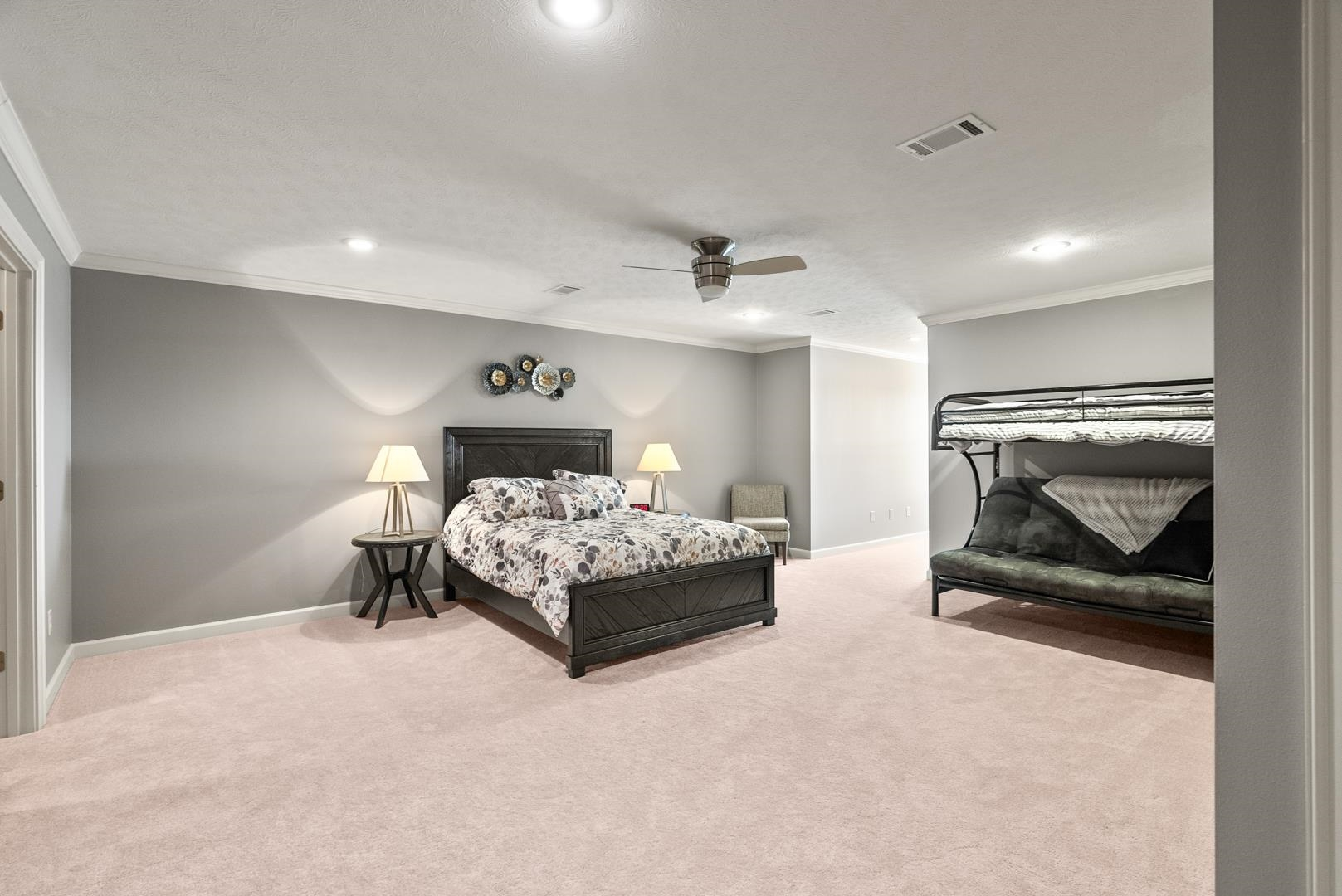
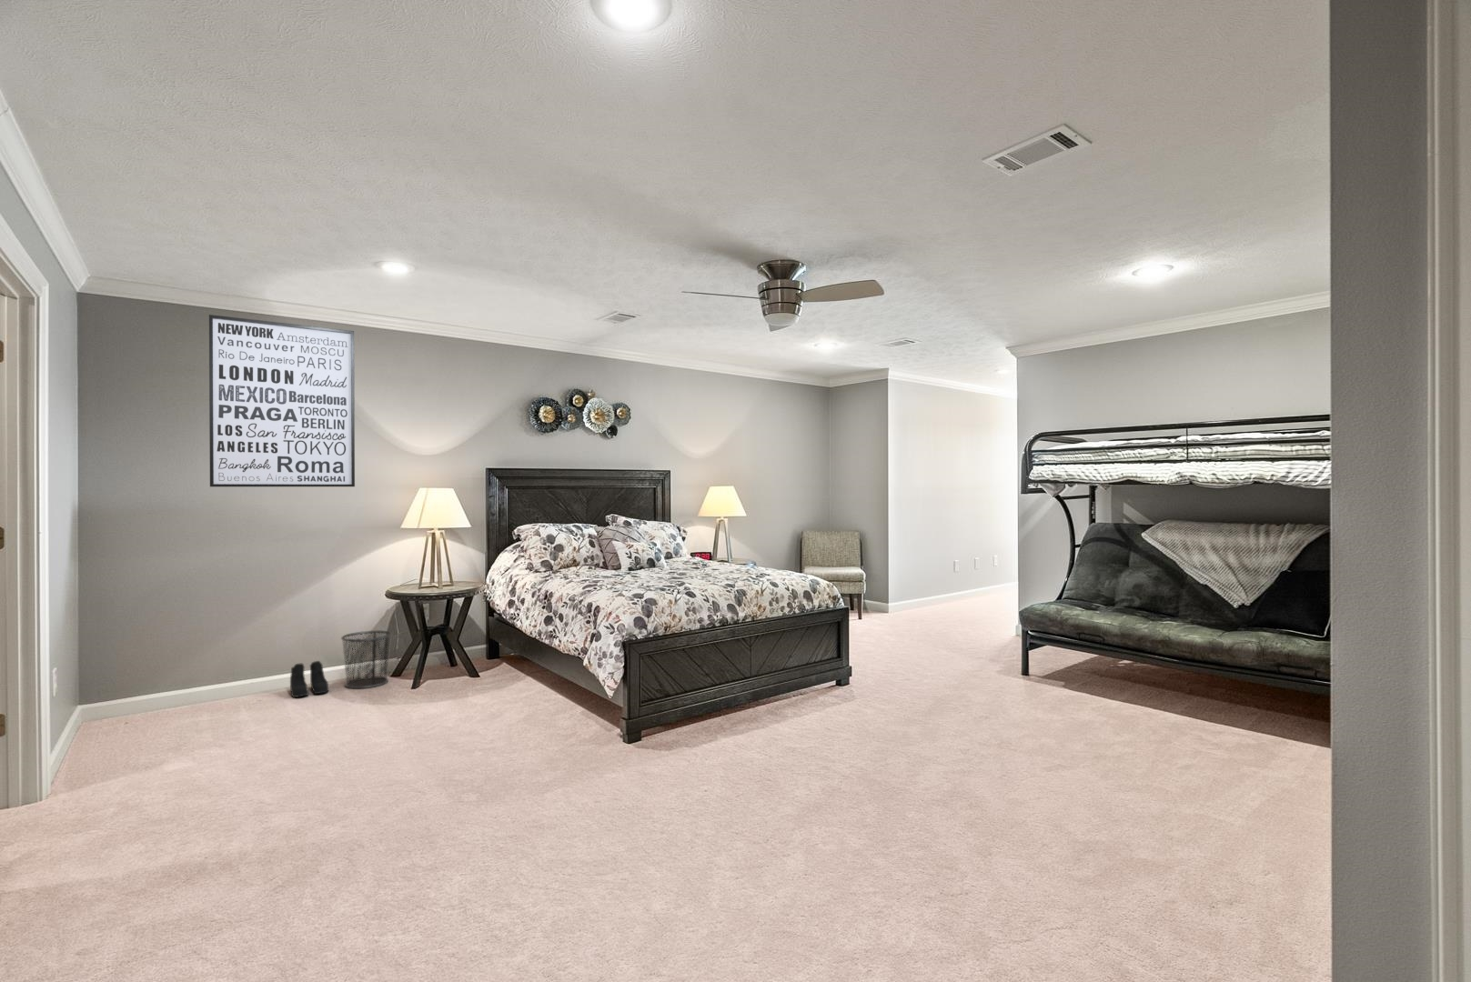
+ wall art (285, 404)
+ waste bin (366, 659)
+ boots (310, 677)
